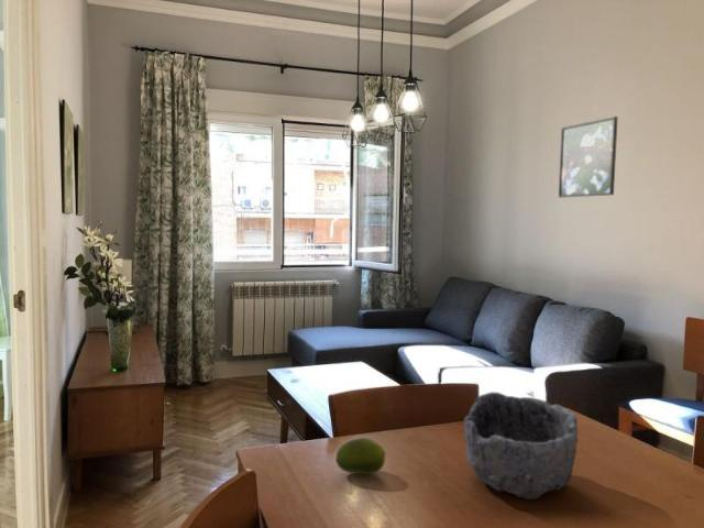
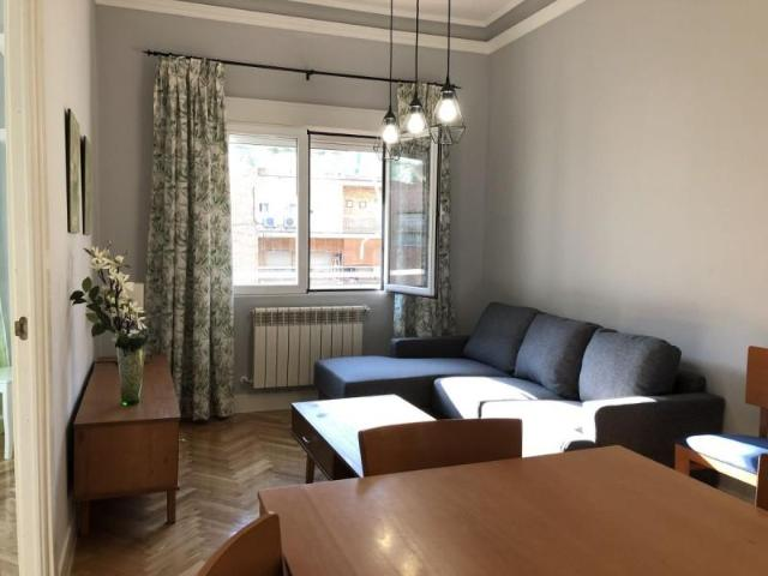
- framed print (585, 160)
- fruit (360, 455)
- bowl (519, 442)
